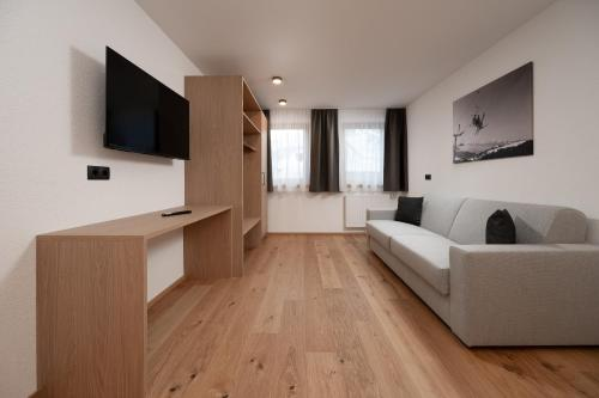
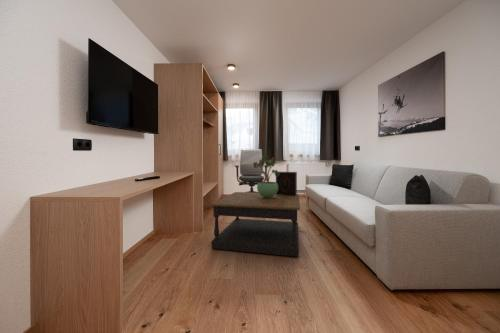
+ potted plant (266, 176)
+ office chair (251, 174)
+ coffee table (260, 217)
+ decorative box (286, 183)
